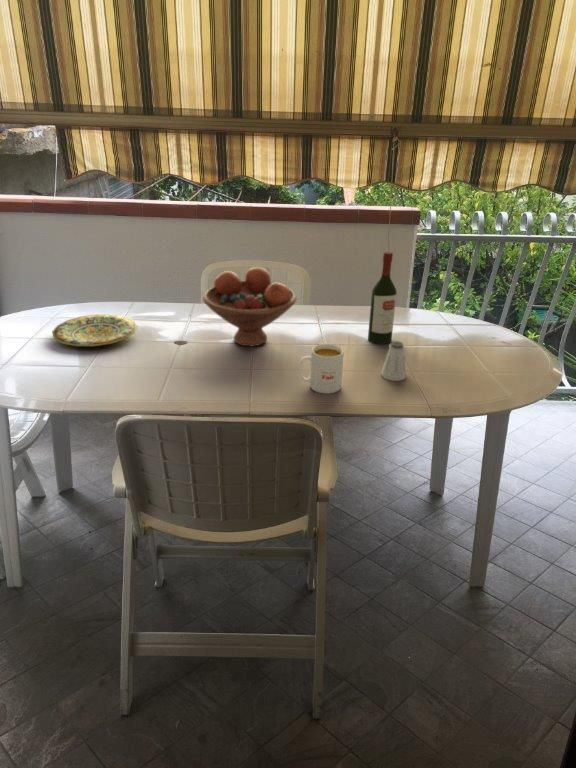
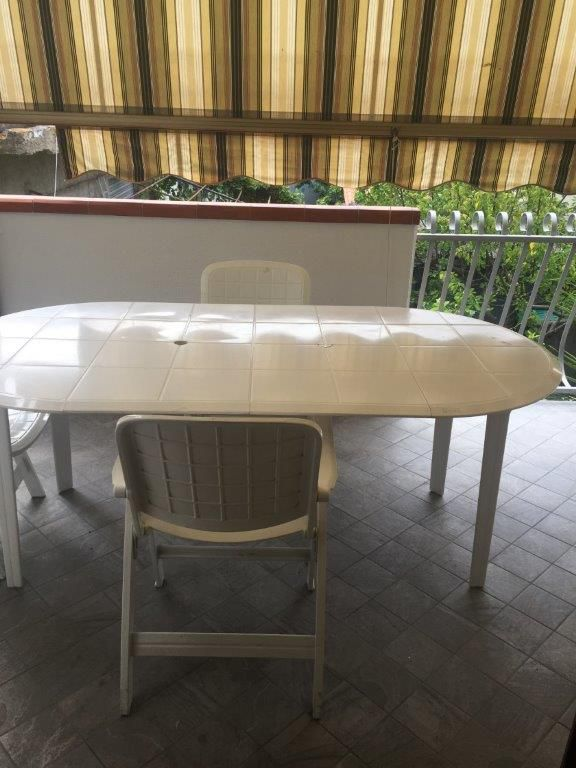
- mug (320, 368)
- fruit bowl (250, 309)
- wine bottle (383, 297)
- saltshaker (395, 359)
- plate (95, 332)
